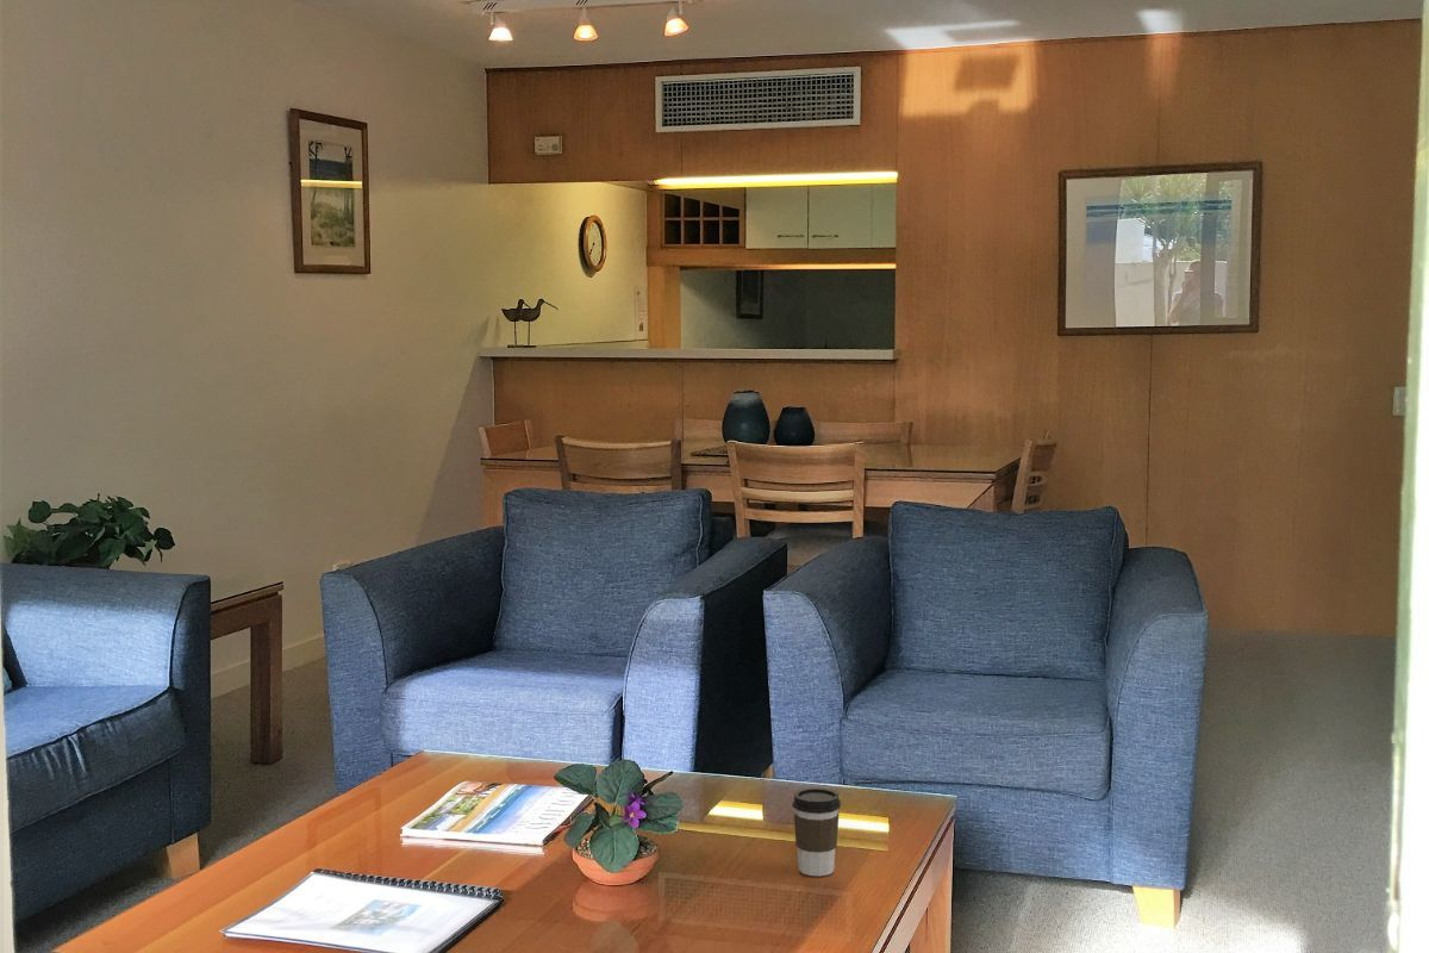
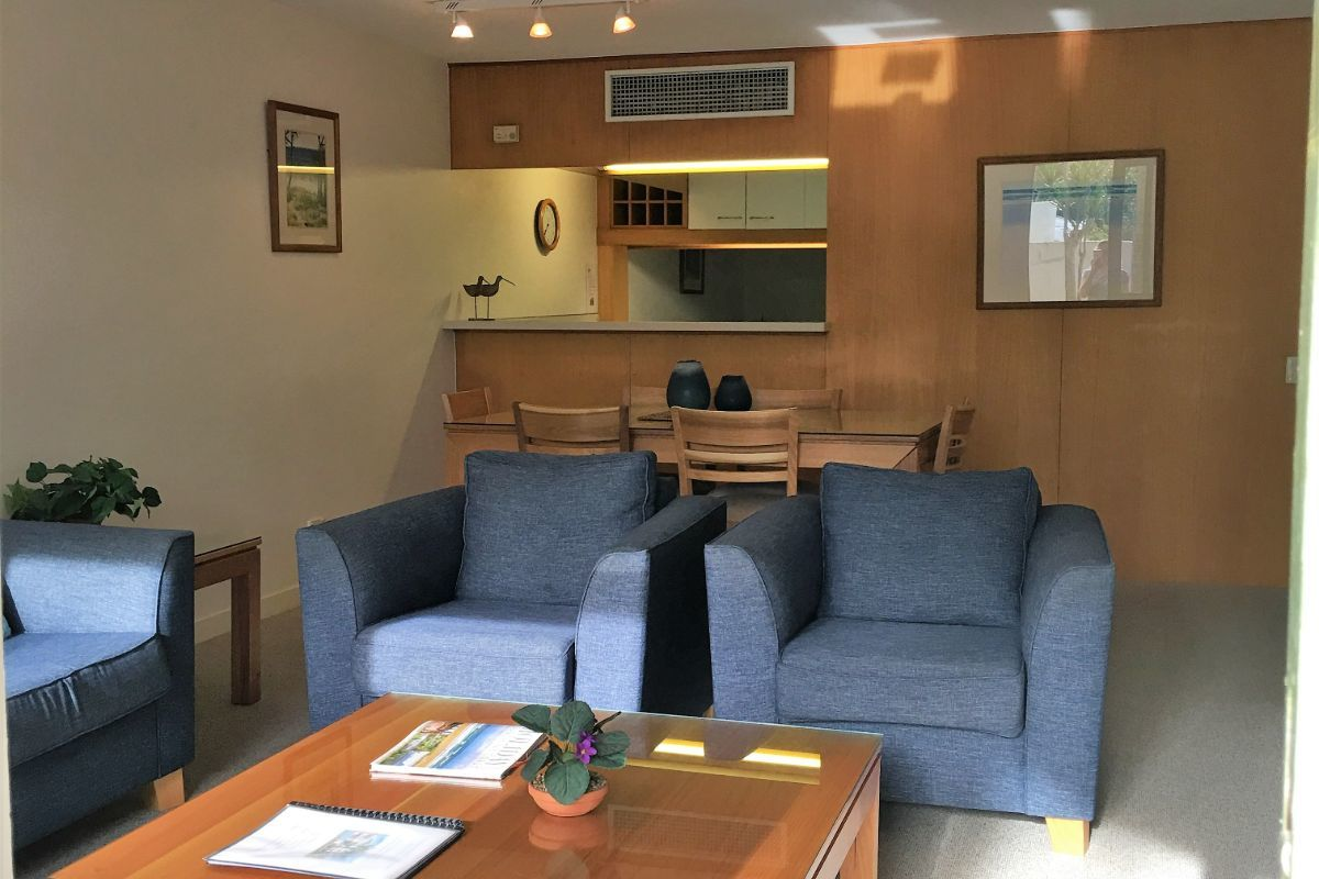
- coffee cup (816, 831)
